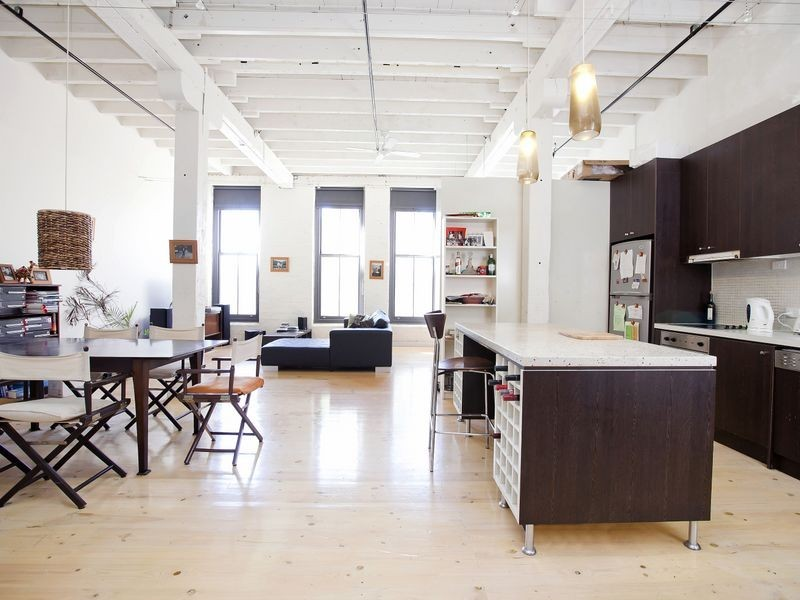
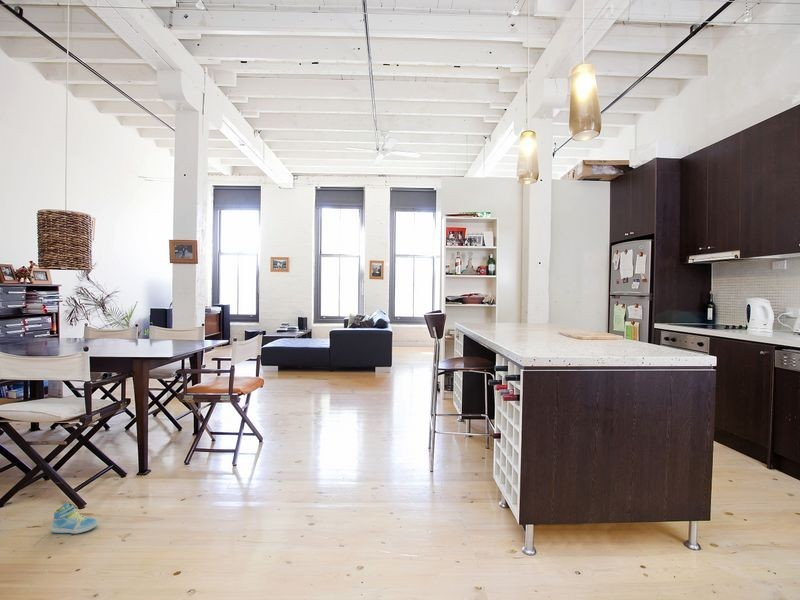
+ sneaker (74, 516)
